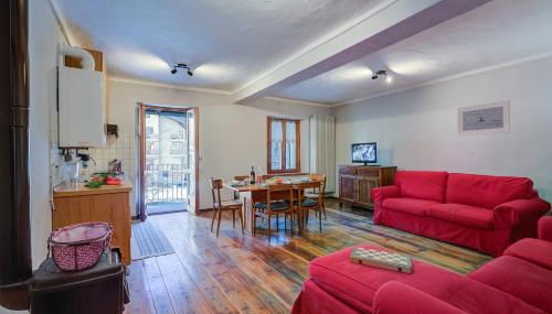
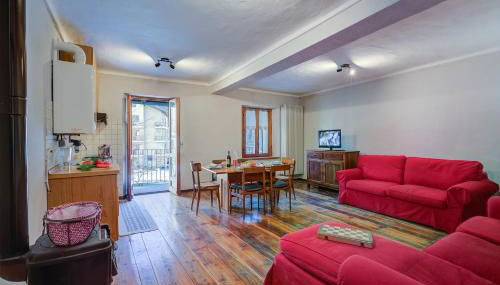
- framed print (481, 119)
